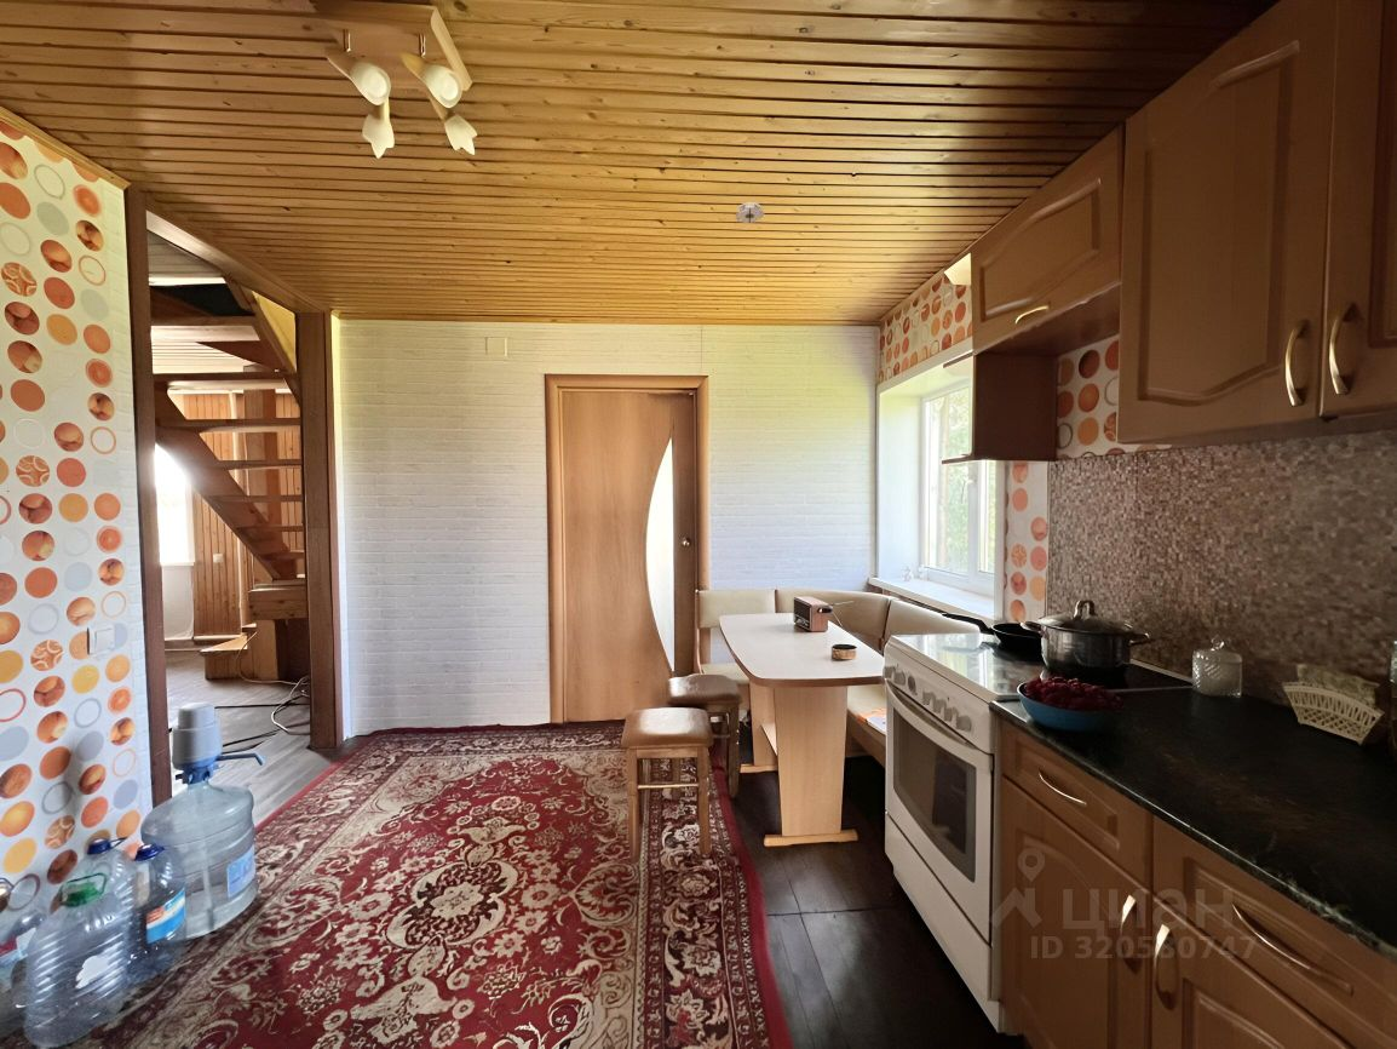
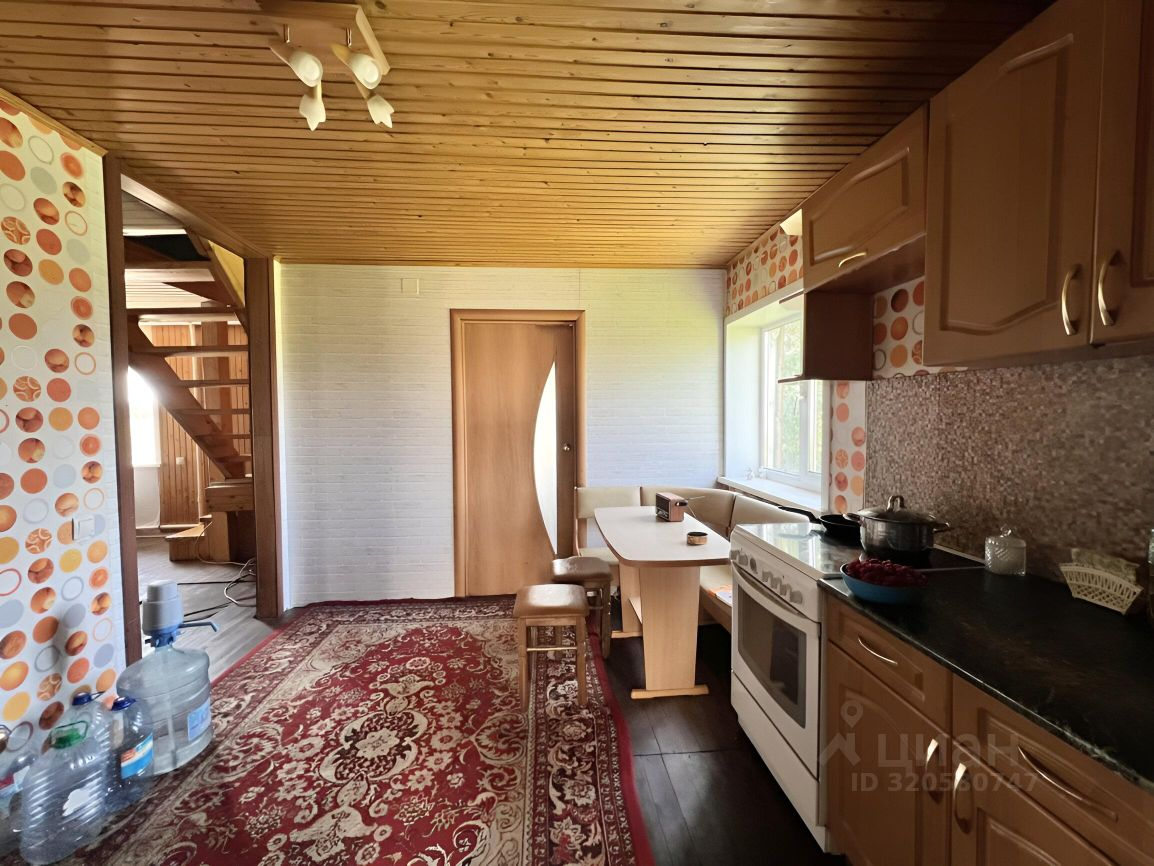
- smoke detector (748, 212)
